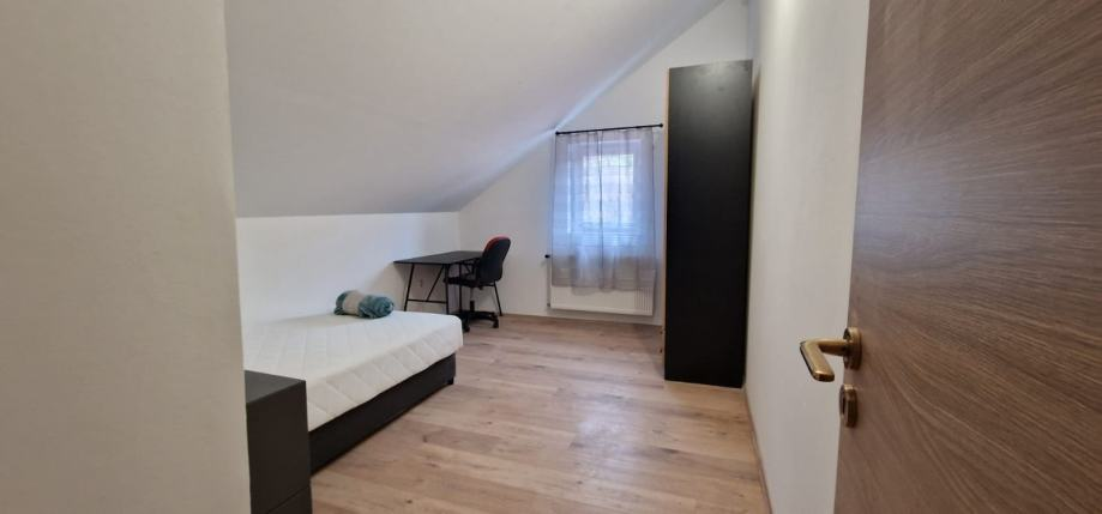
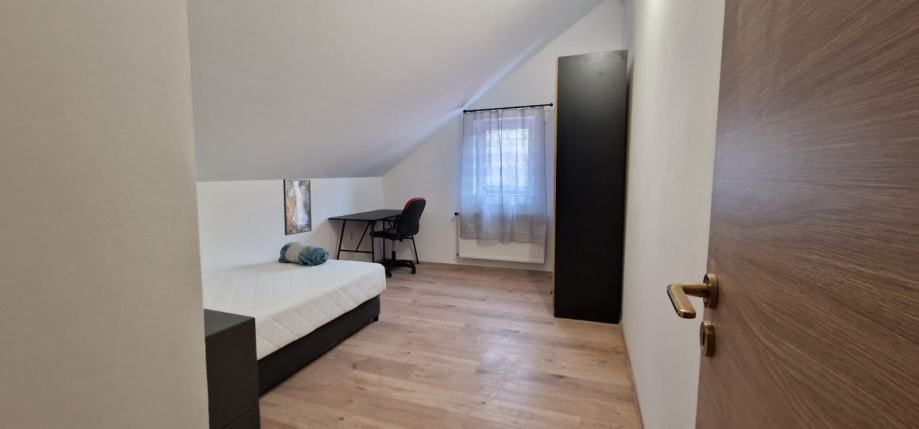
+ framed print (298, 206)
